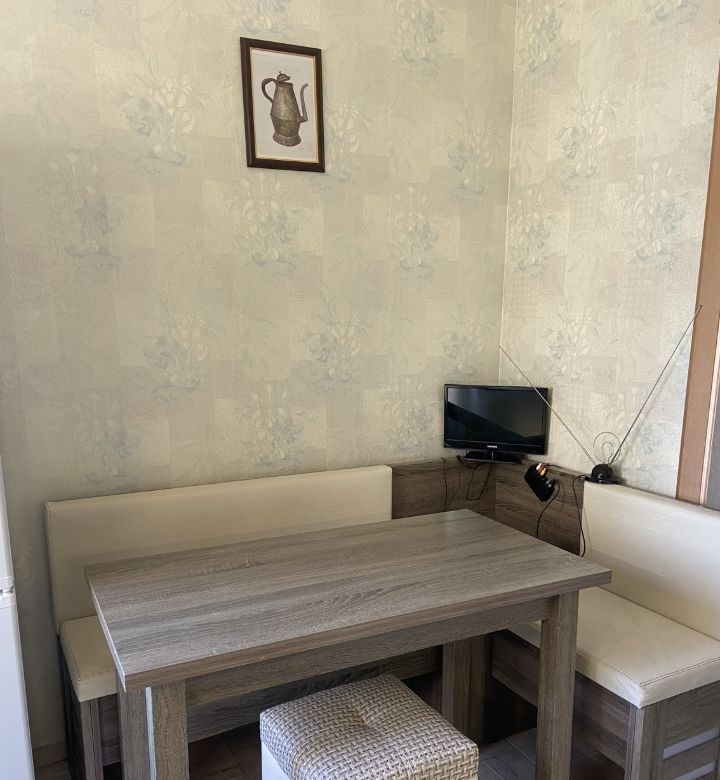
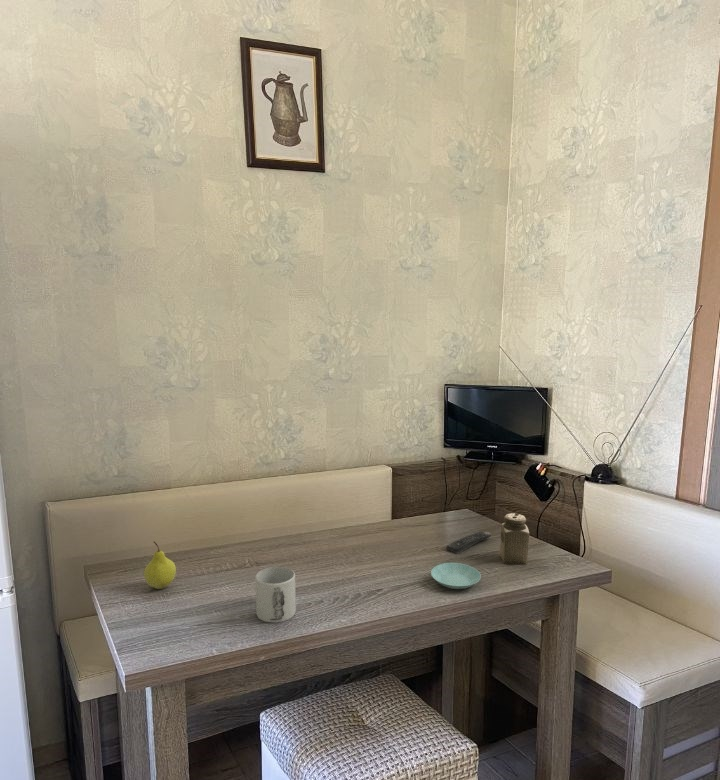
+ remote control (470, 540)
+ fruit (160, 562)
+ mug (274, 590)
+ salt shaker (514, 537)
+ saucer (455, 578)
